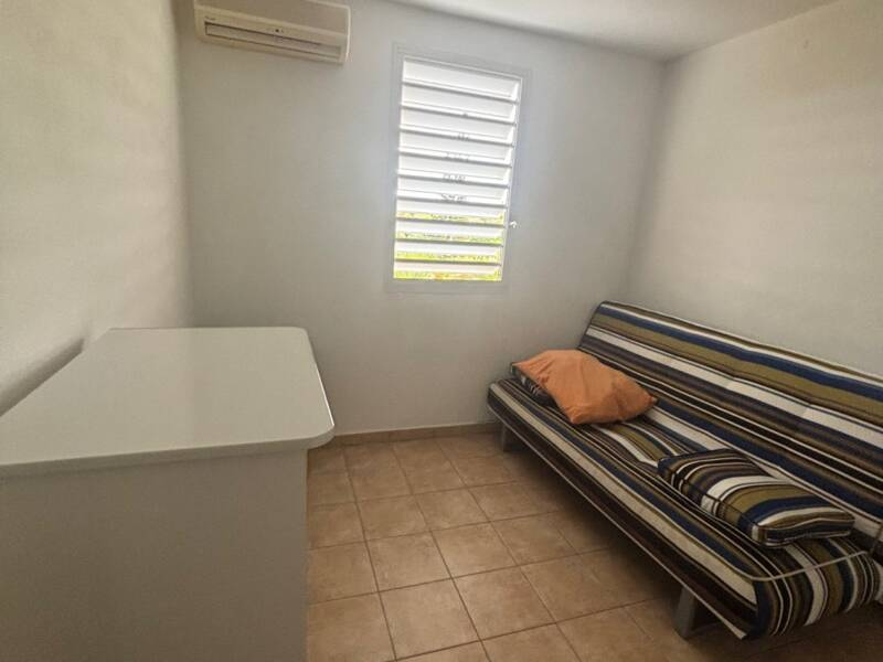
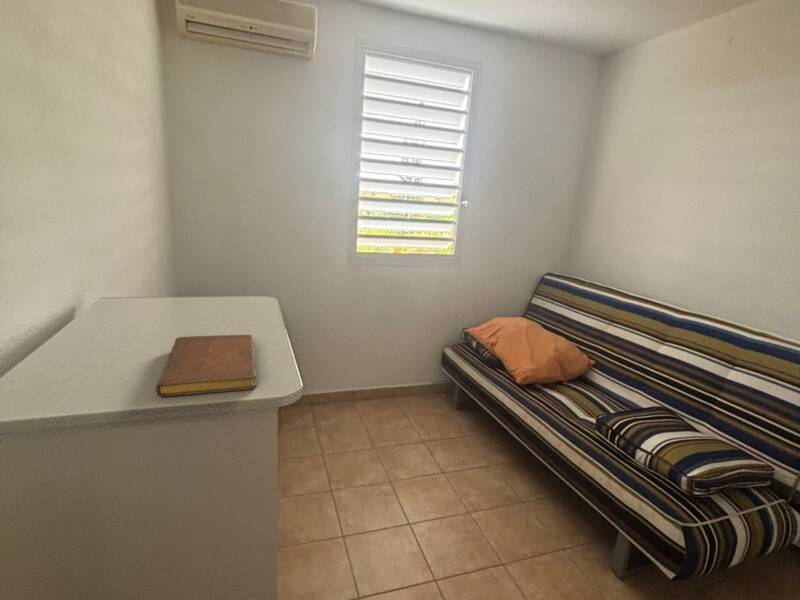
+ notebook (212, 360)
